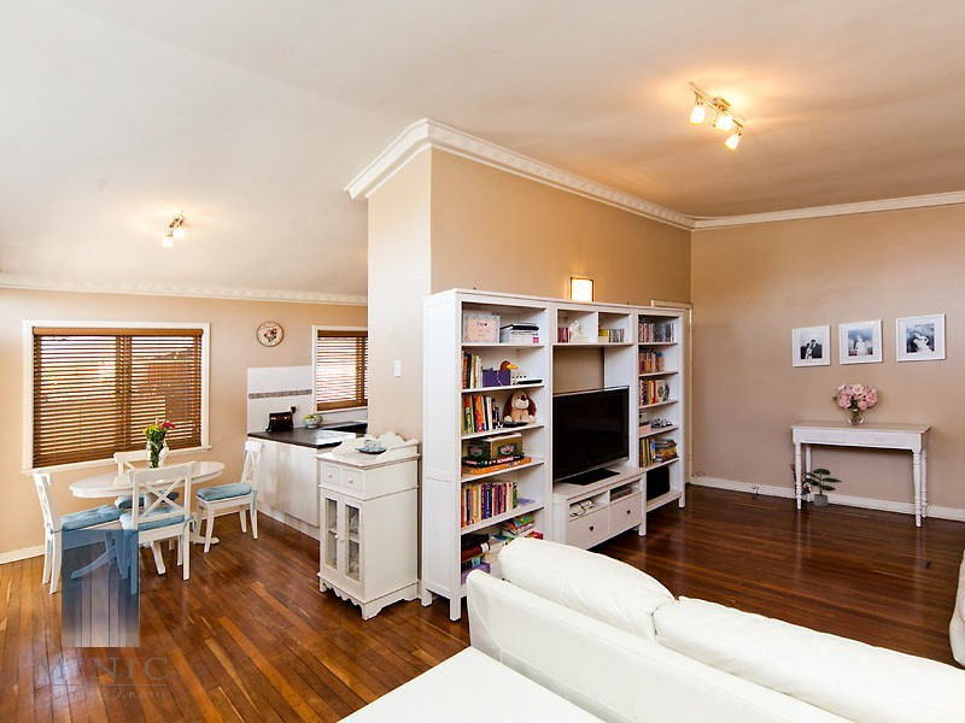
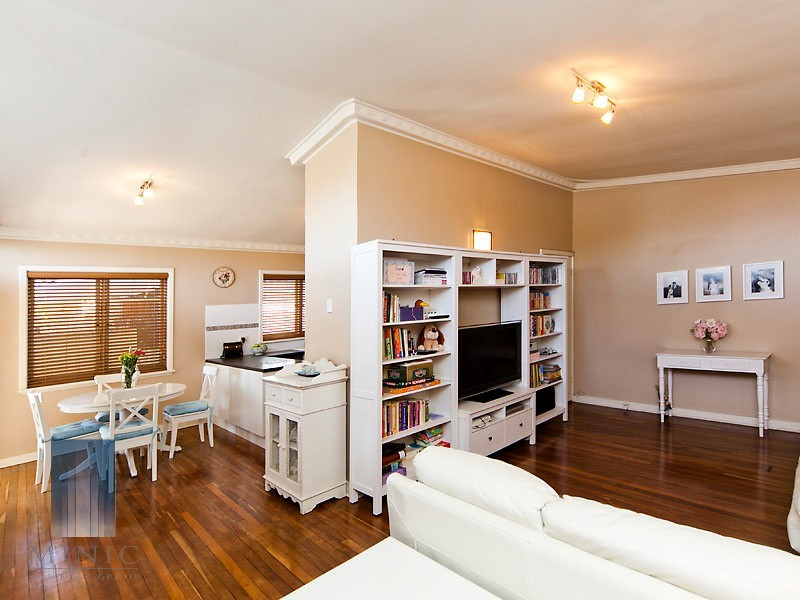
- potted plant (823, 487)
